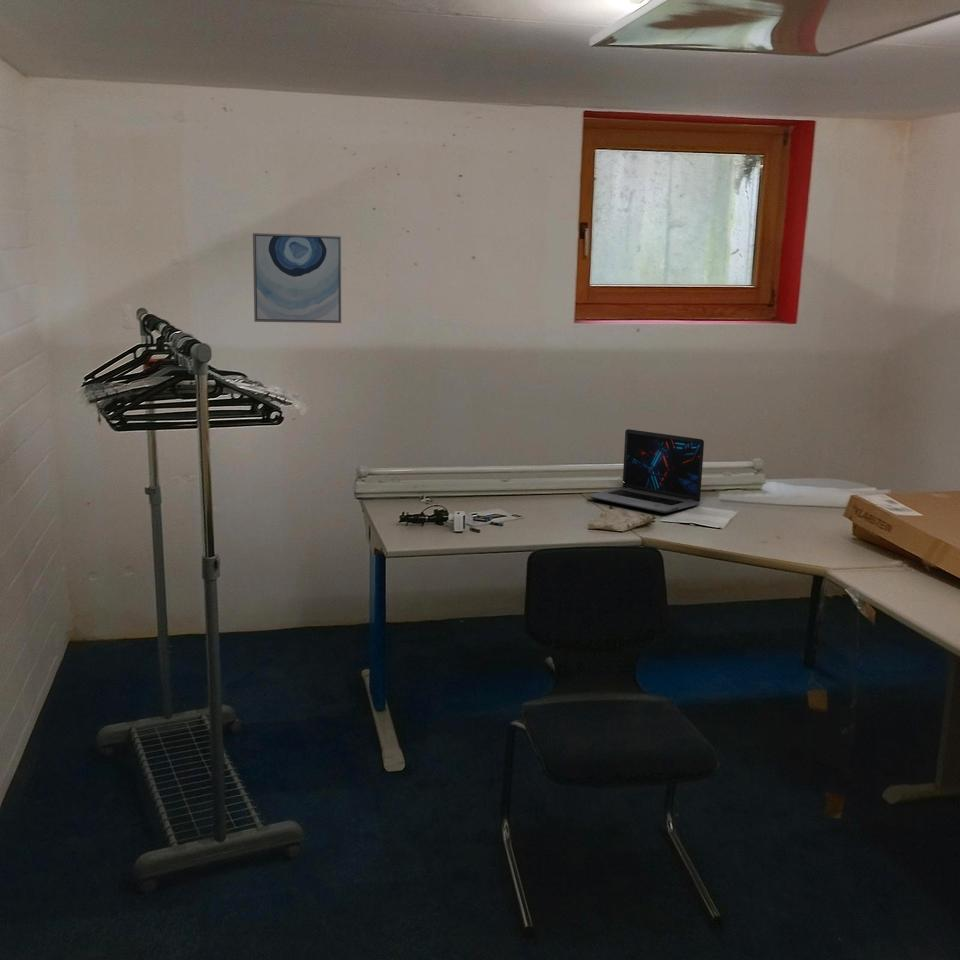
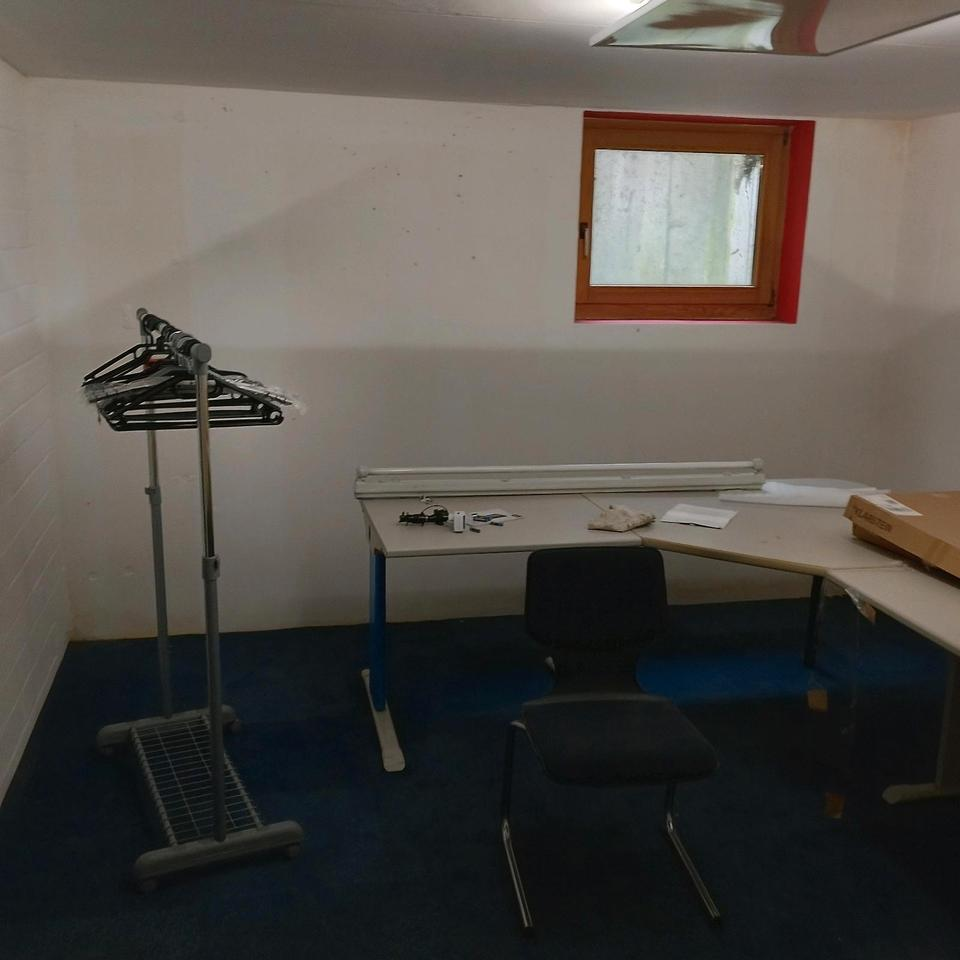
- laptop (644, 470)
- wall art (297, 278)
